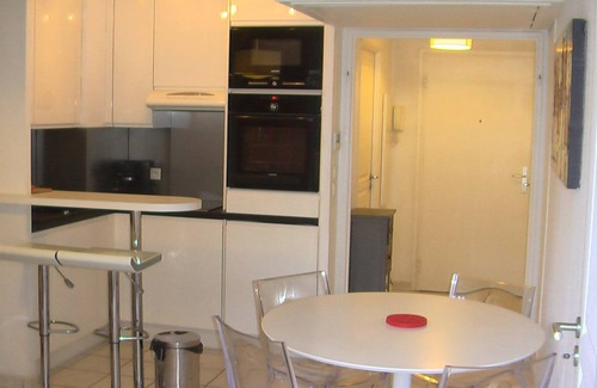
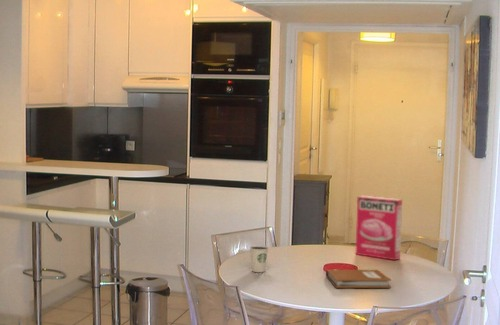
+ notebook (358, 278)
+ cereal box (378, 227)
+ dixie cup (258, 259)
